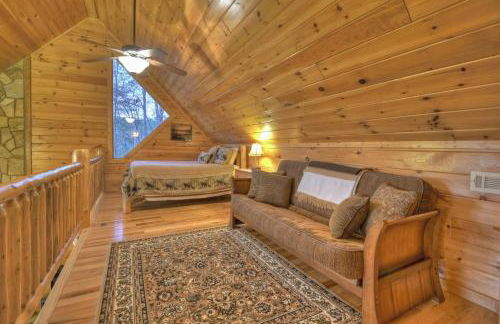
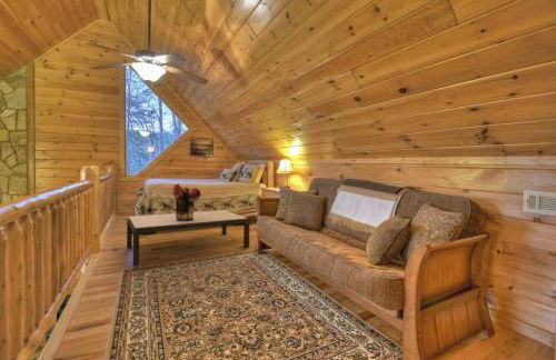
+ coffee table (187, 228)
+ bouquet (186, 201)
